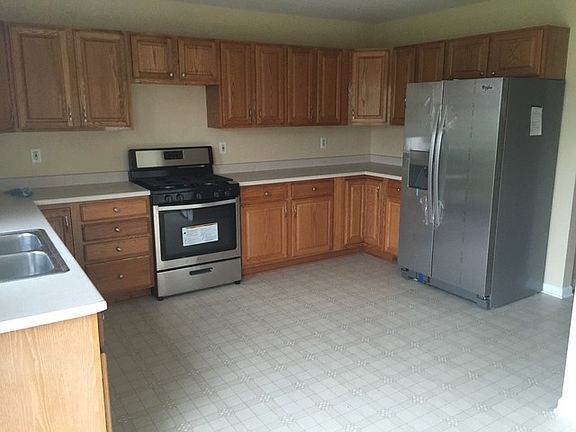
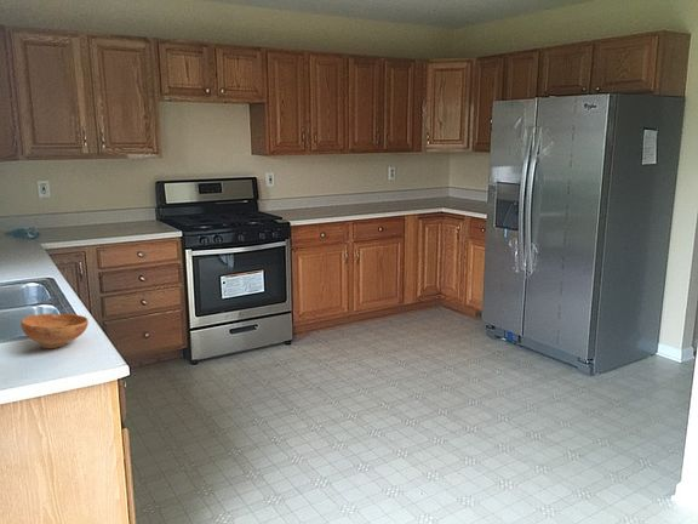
+ bowl (56, 330)
